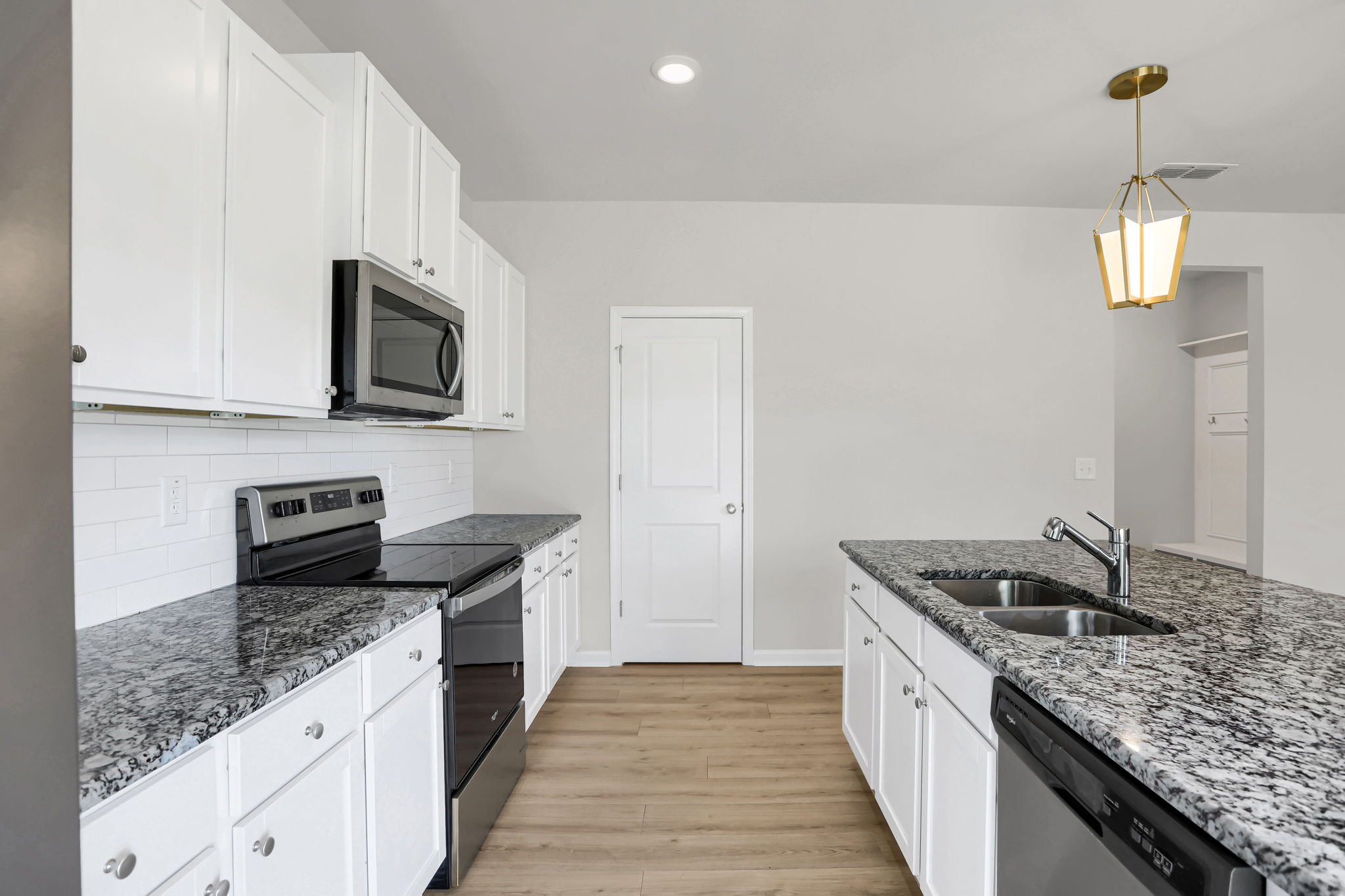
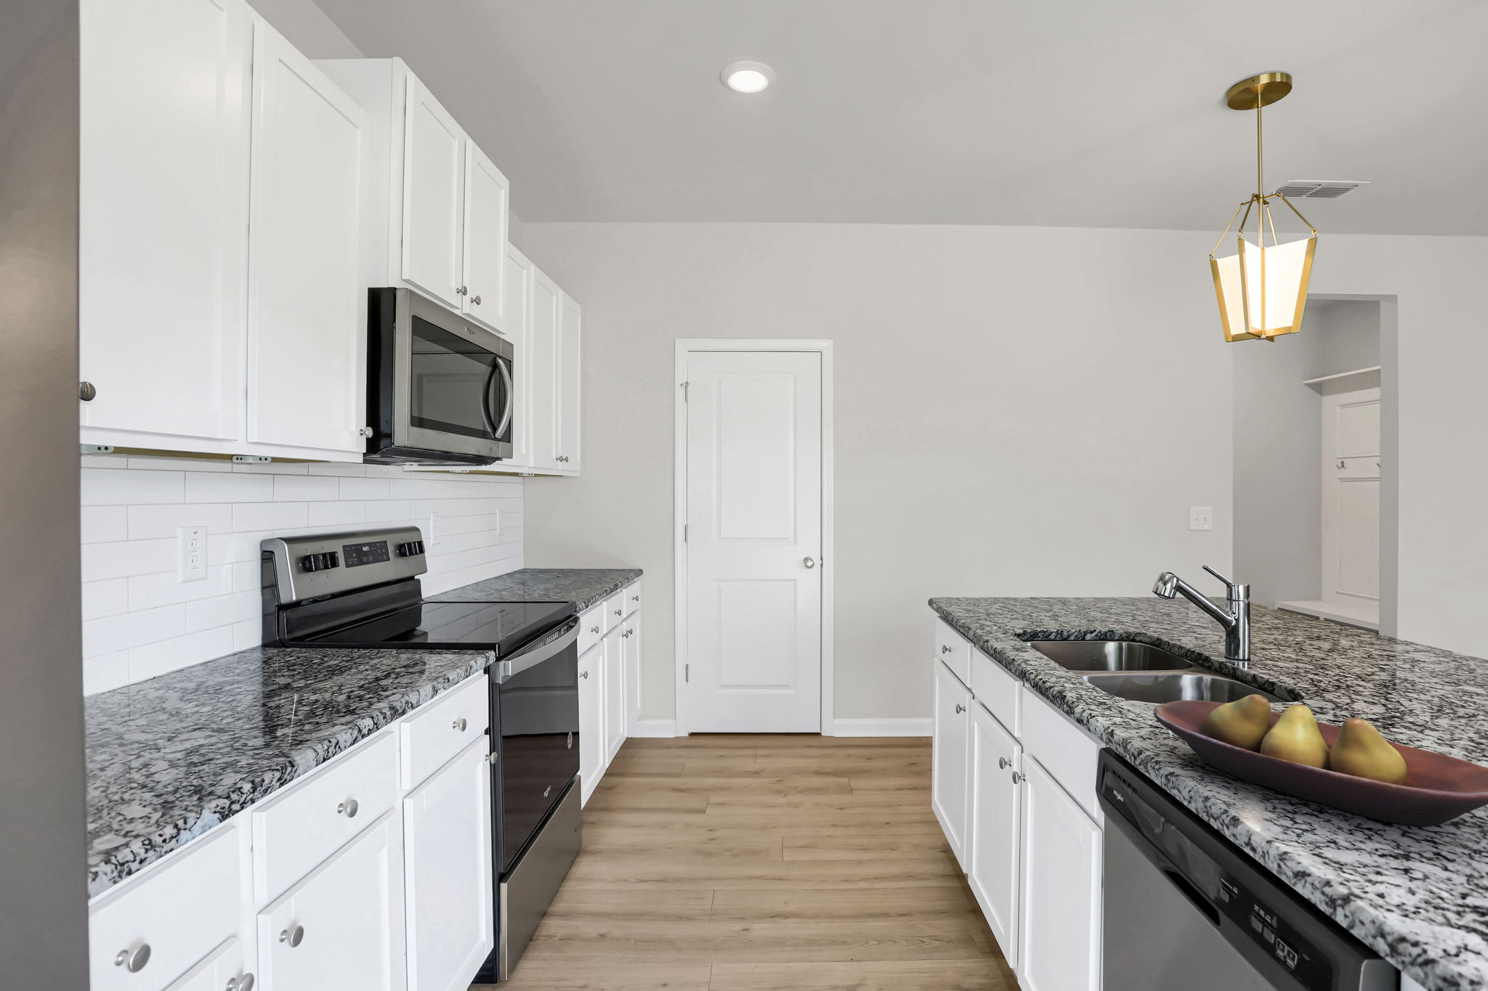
+ fruit bowl (1308, 744)
